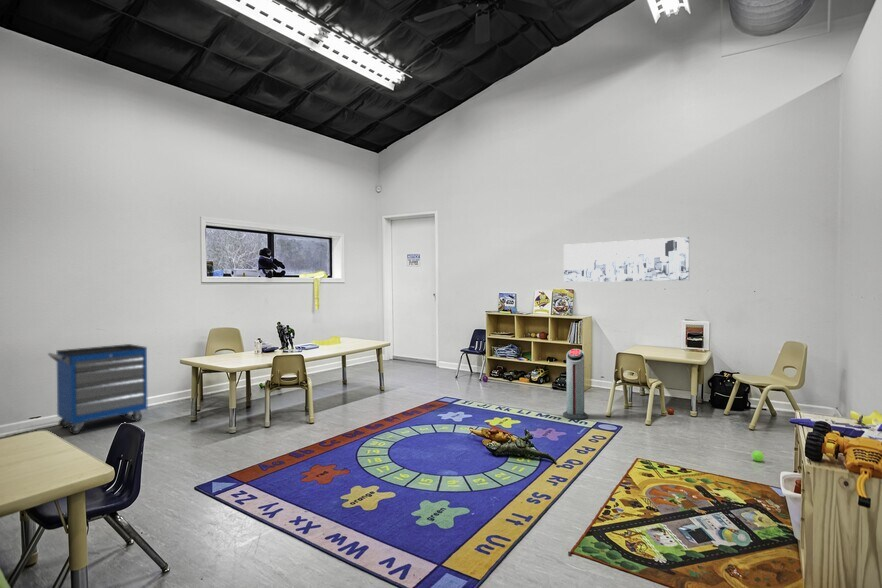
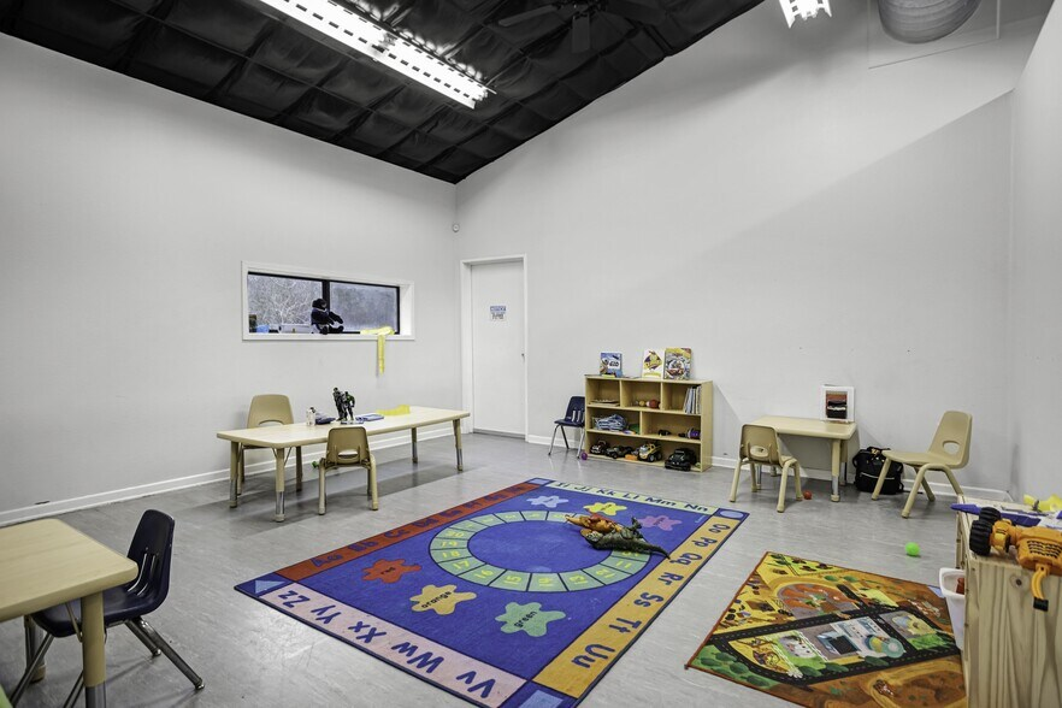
- storage cabinet (99, 386)
- air purifier (575, 382)
- wall art (621, 261)
